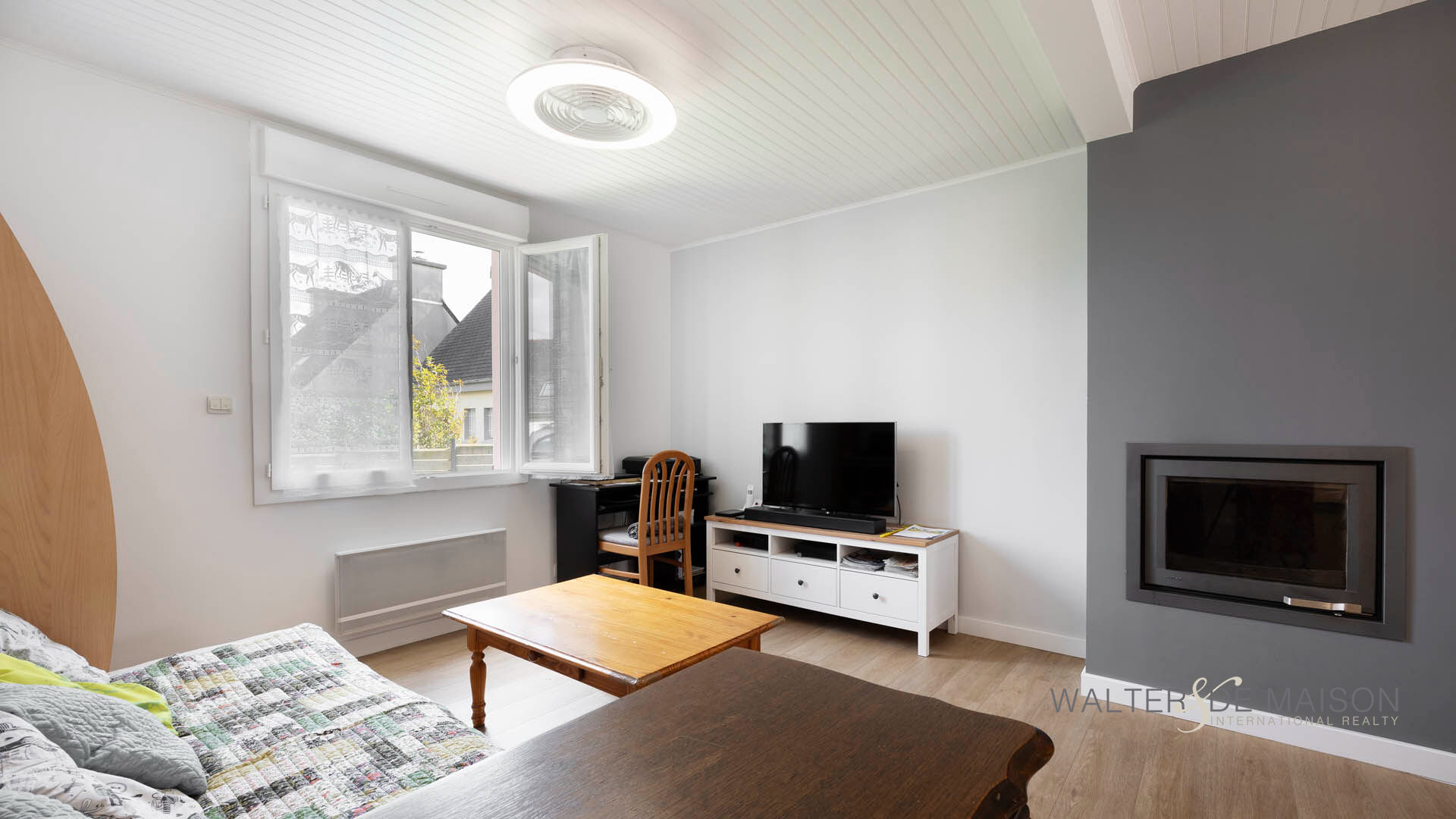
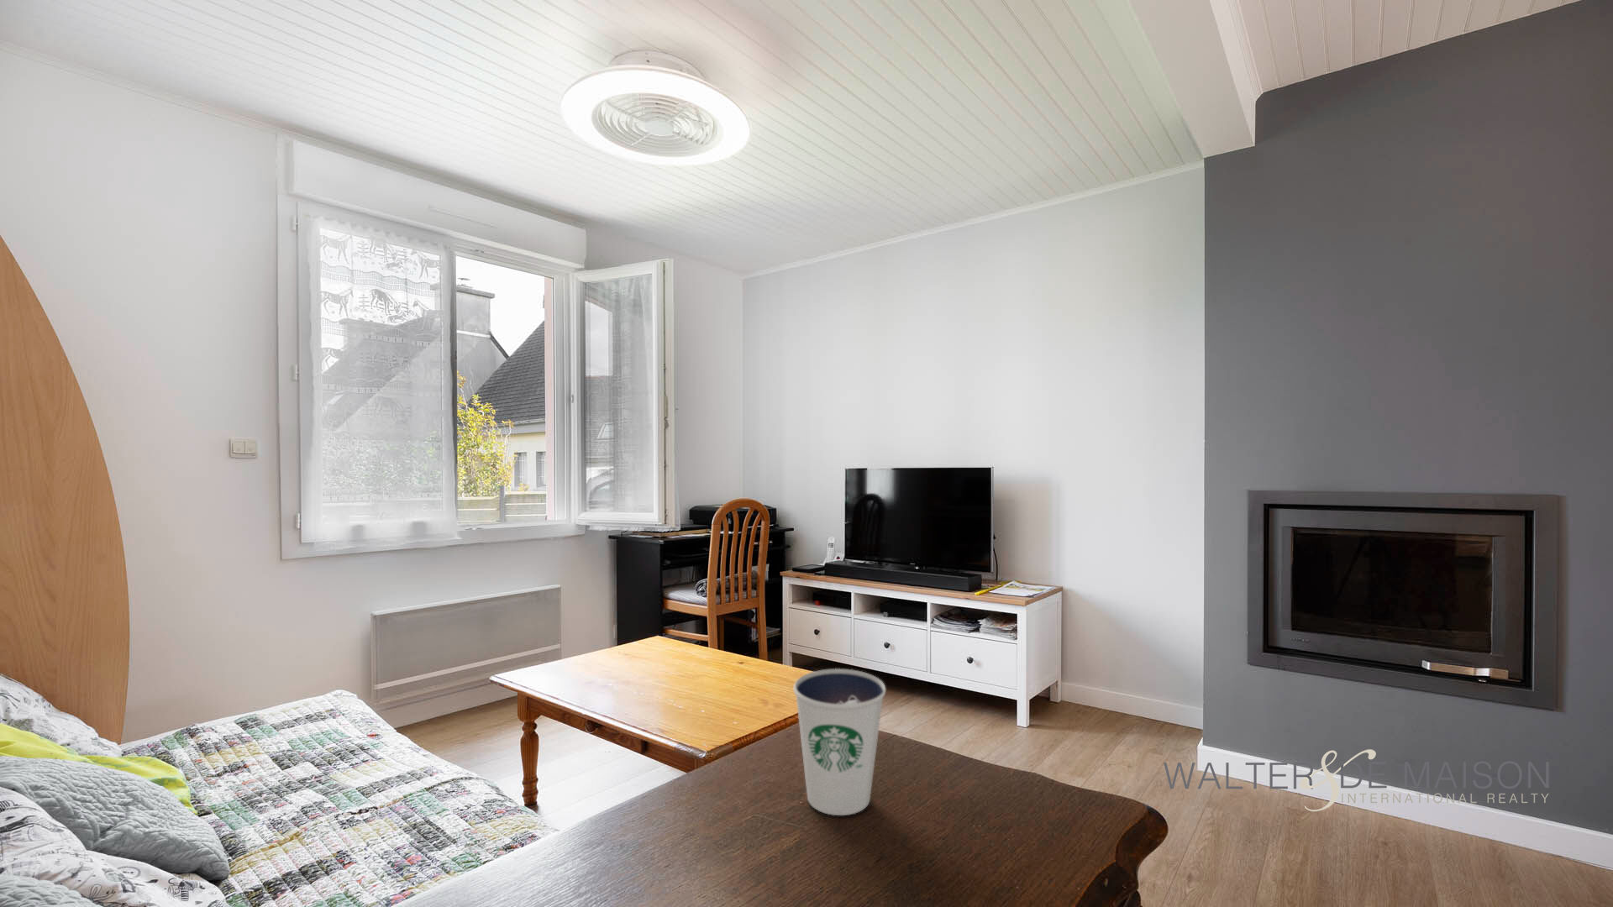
+ dixie cup (840, 742)
